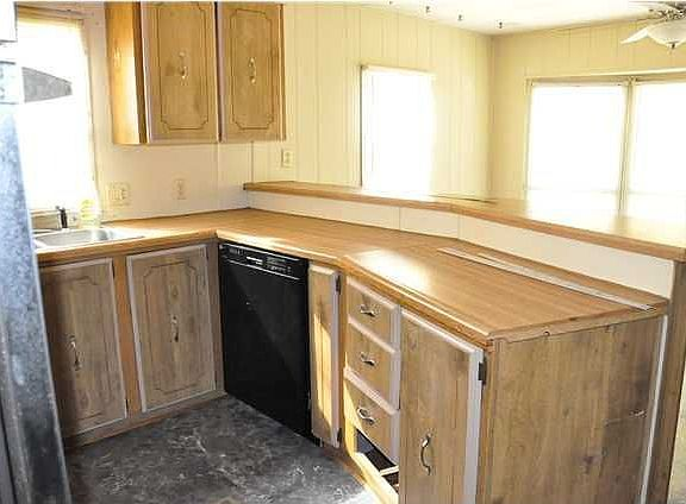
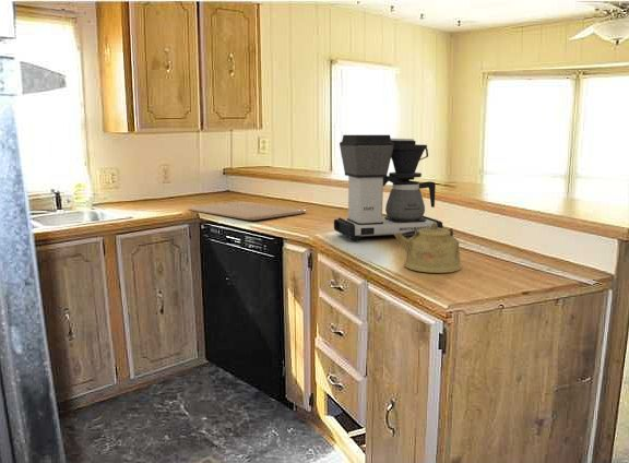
+ chopping board (246, 209)
+ kettle (427, 244)
+ coffee maker (392, 186)
